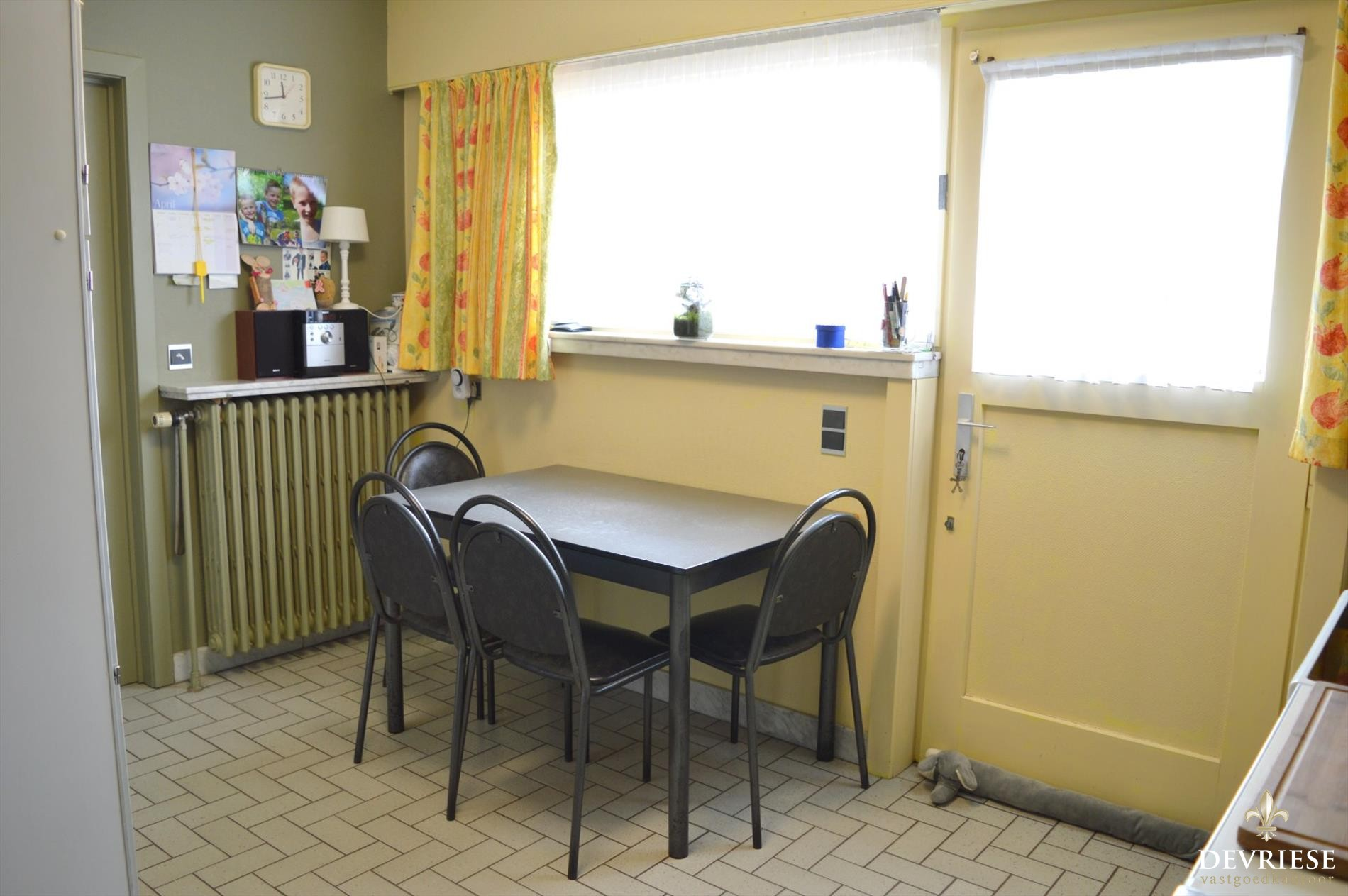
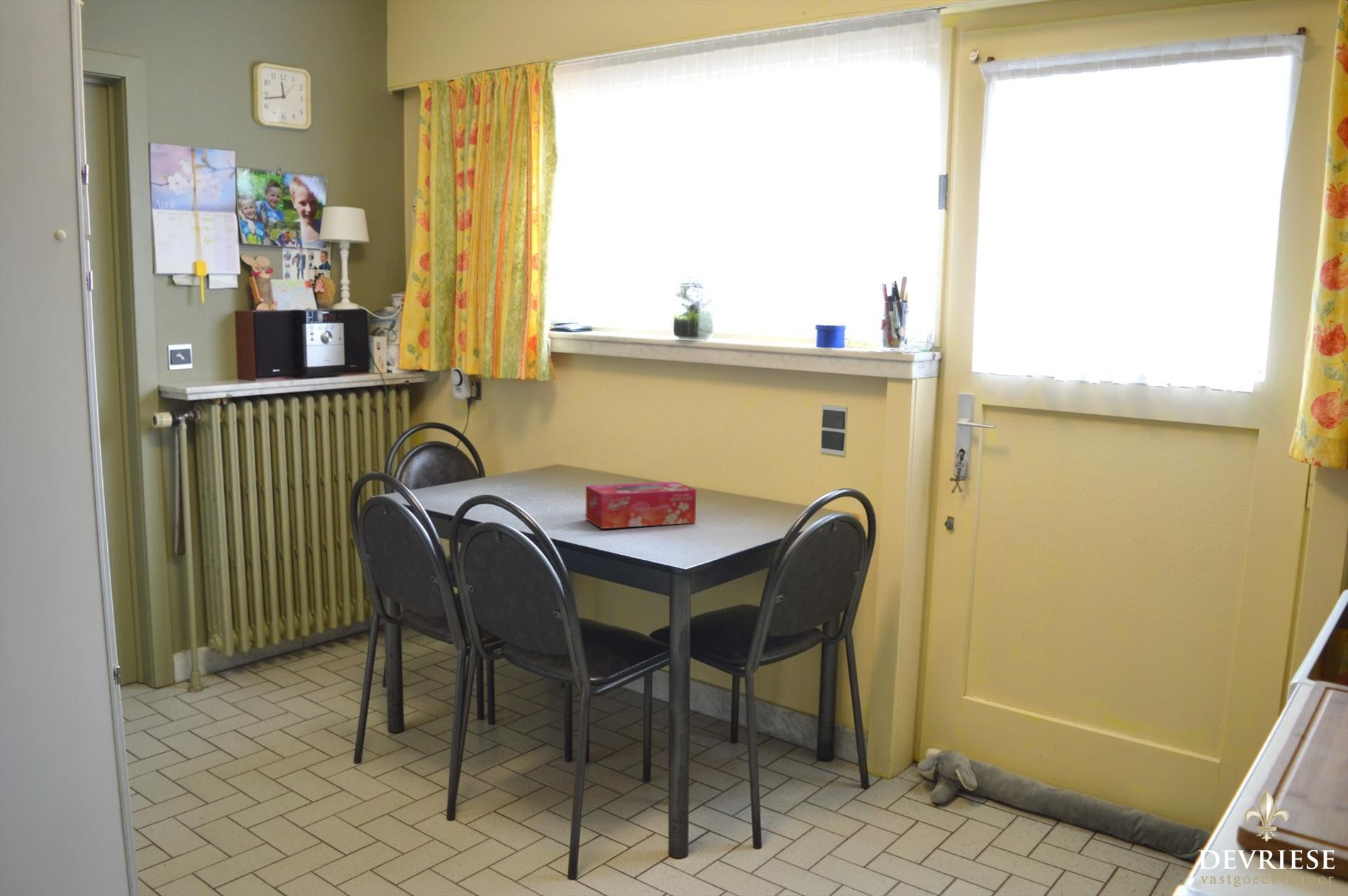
+ tissue box (640, 504)
